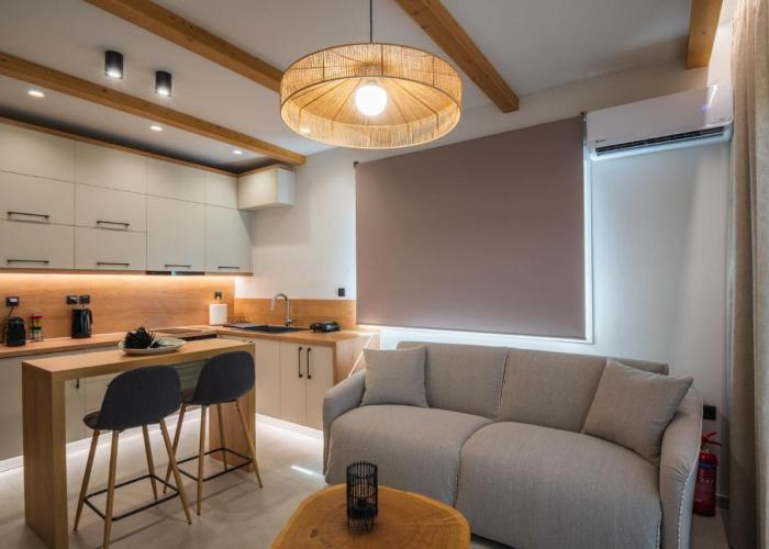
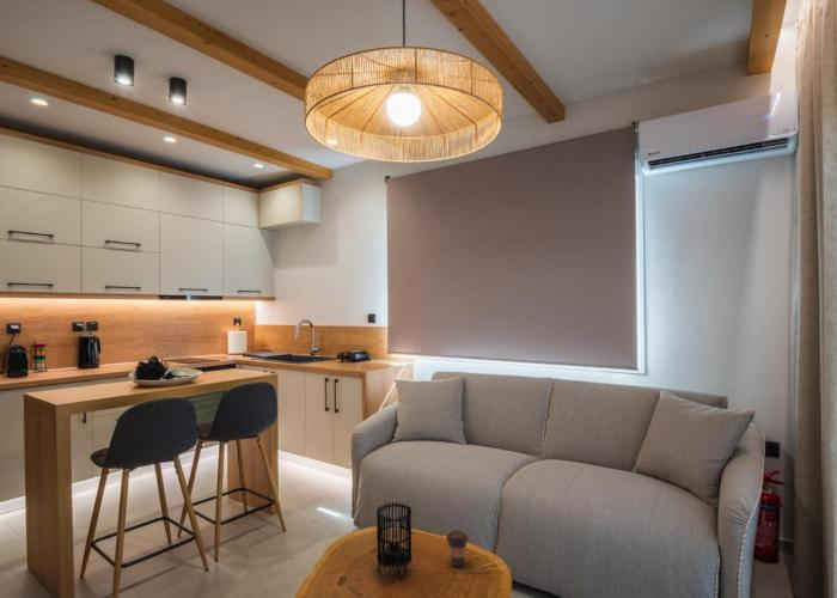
+ coffee cup (457, 548)
